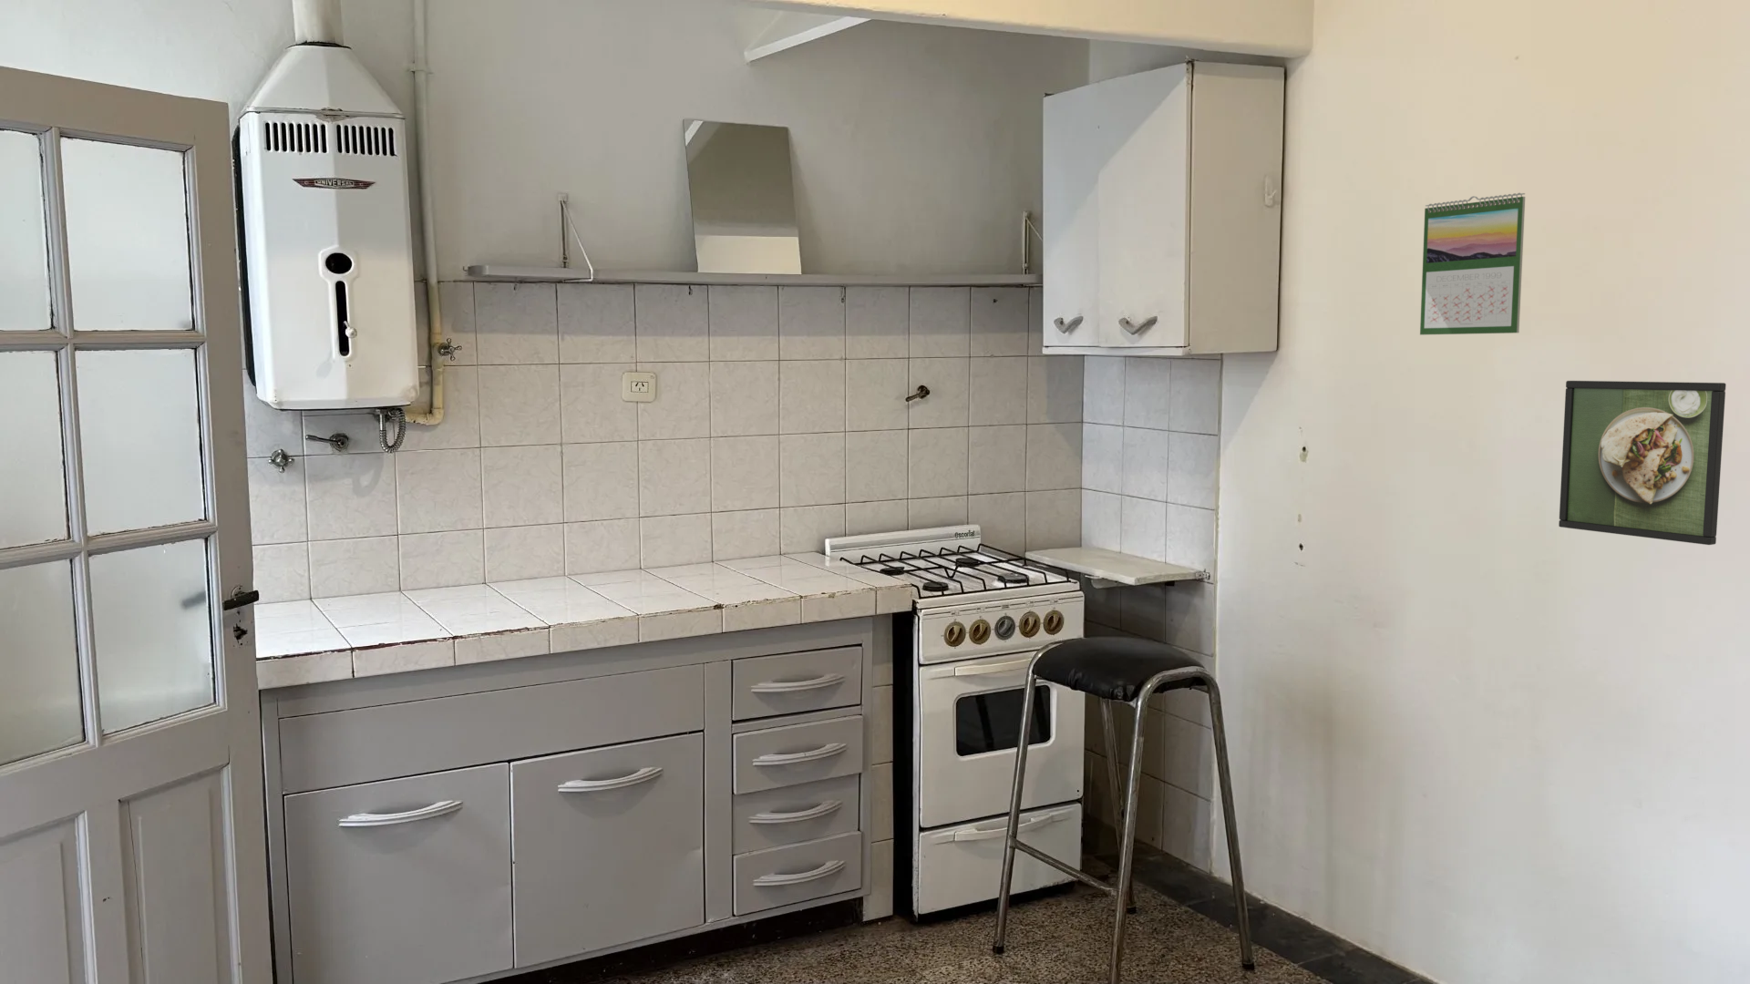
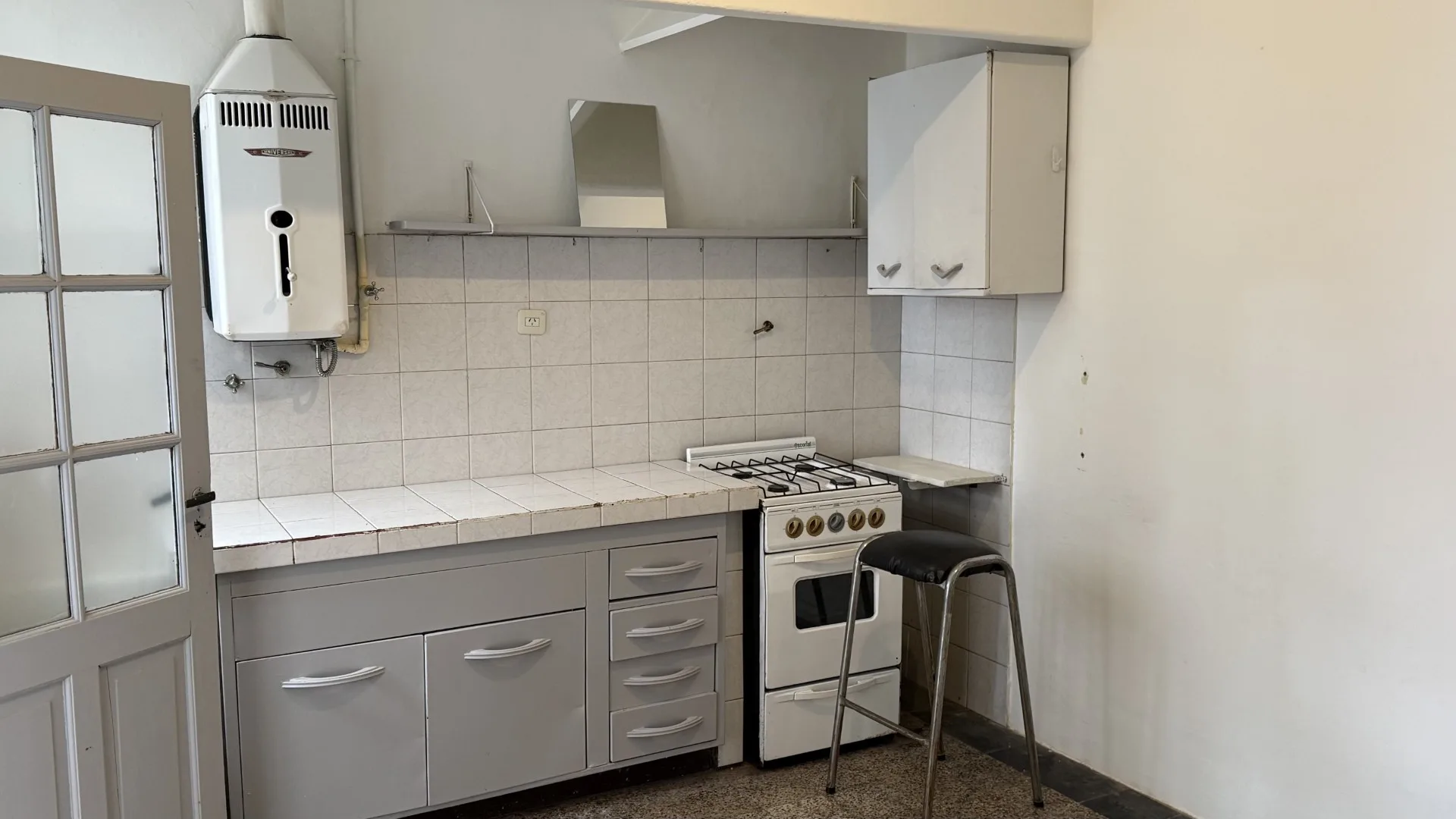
- calendar (1470, 266)
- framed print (1637, 458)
